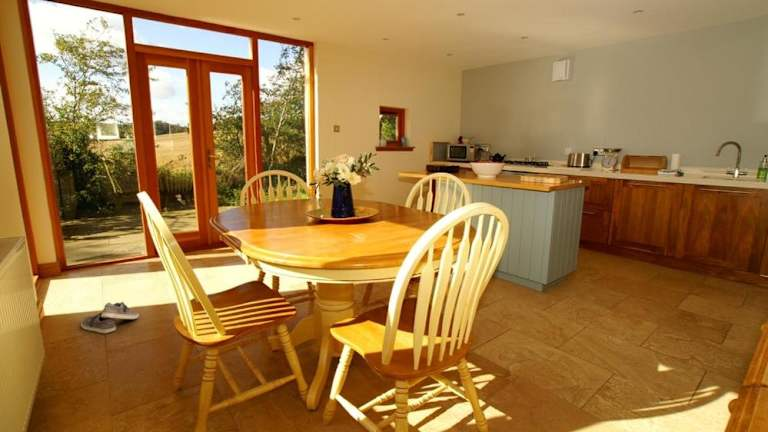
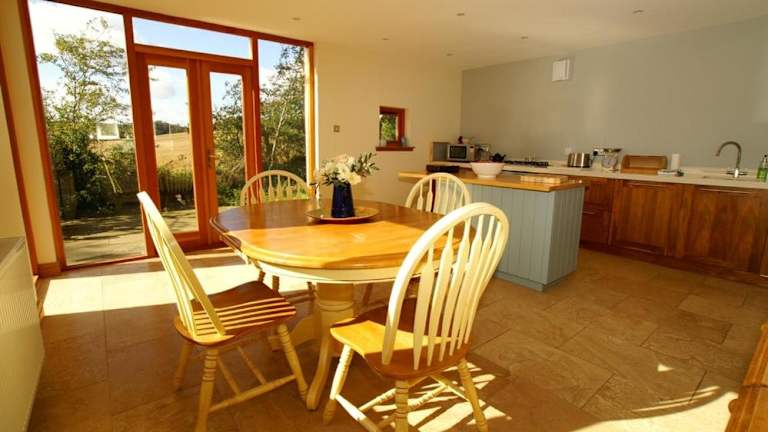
- shoe (110, 309)
